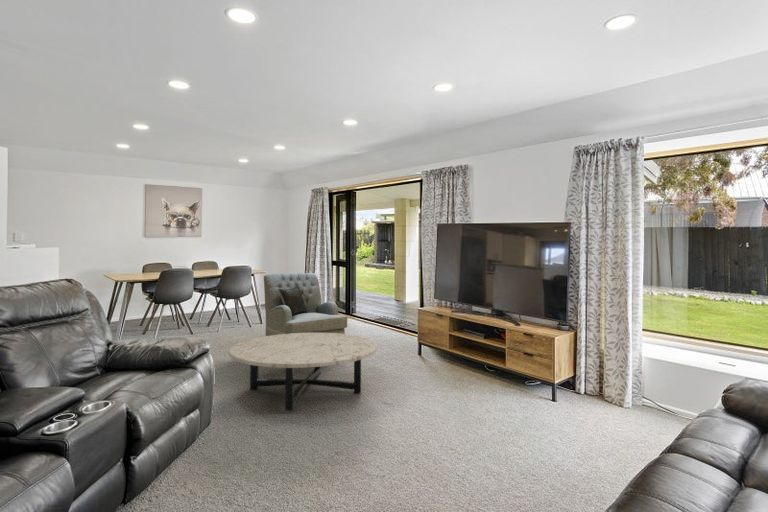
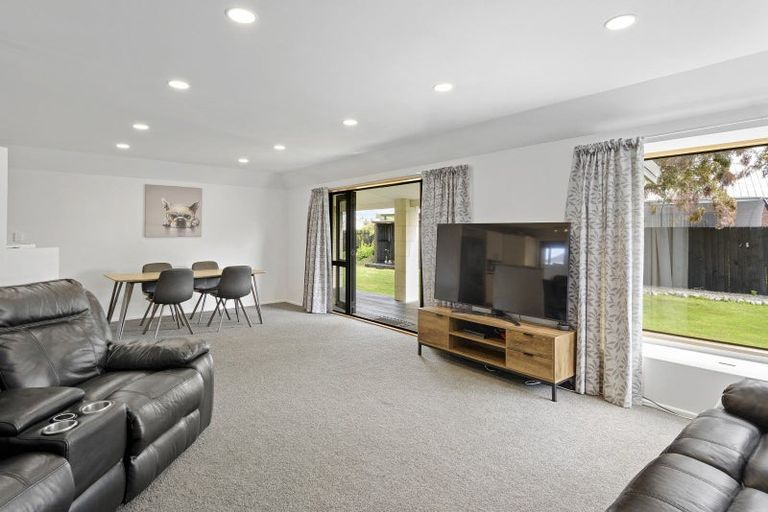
- coffee table (305, 367)
- armchair (304, 311)
